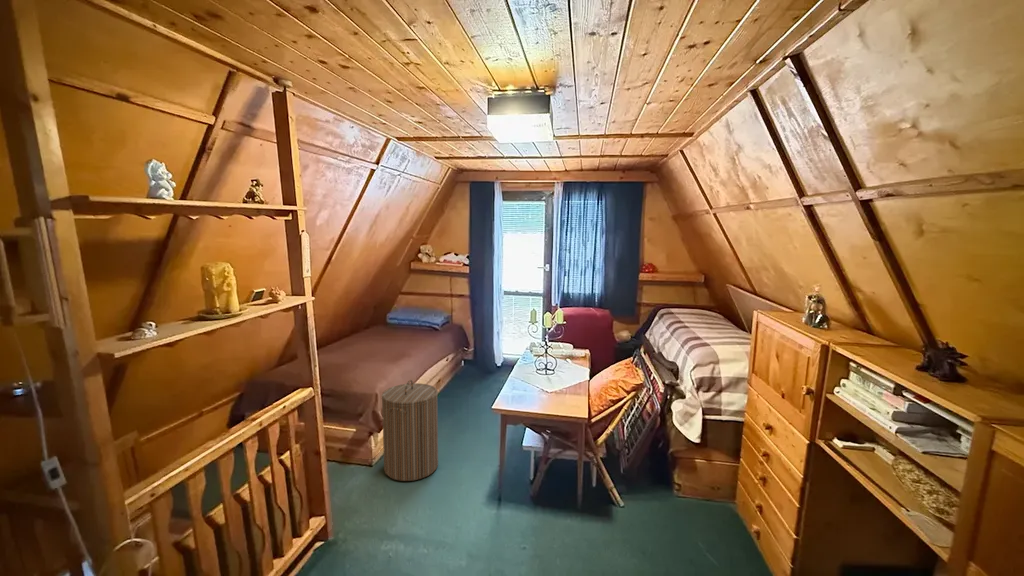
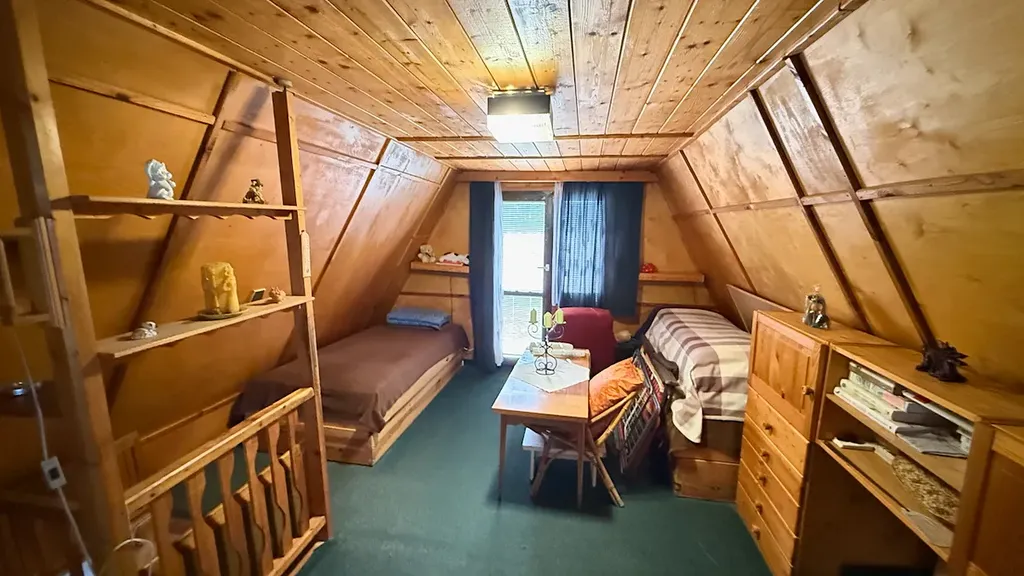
- laundry hamper (410, 424)
